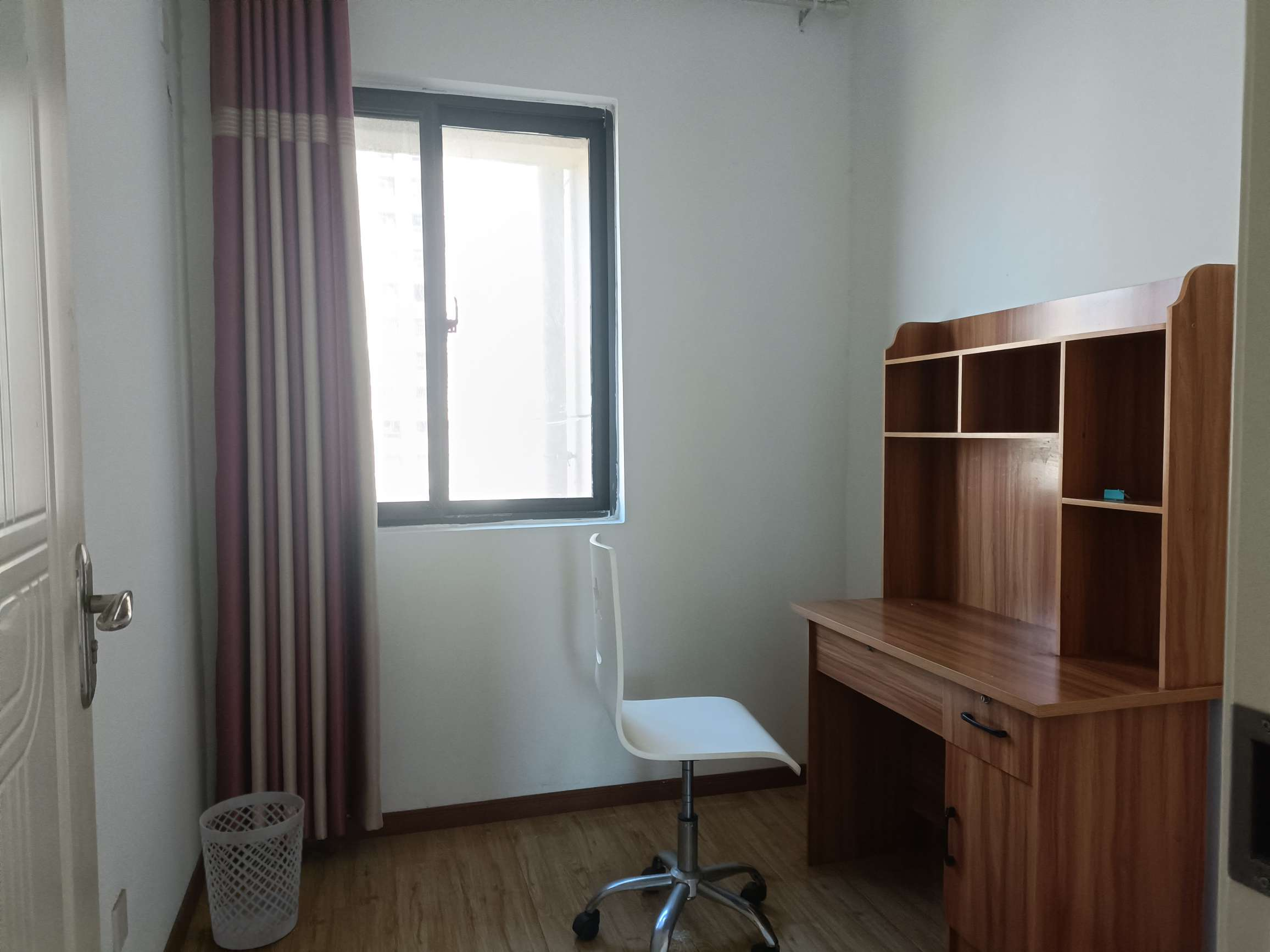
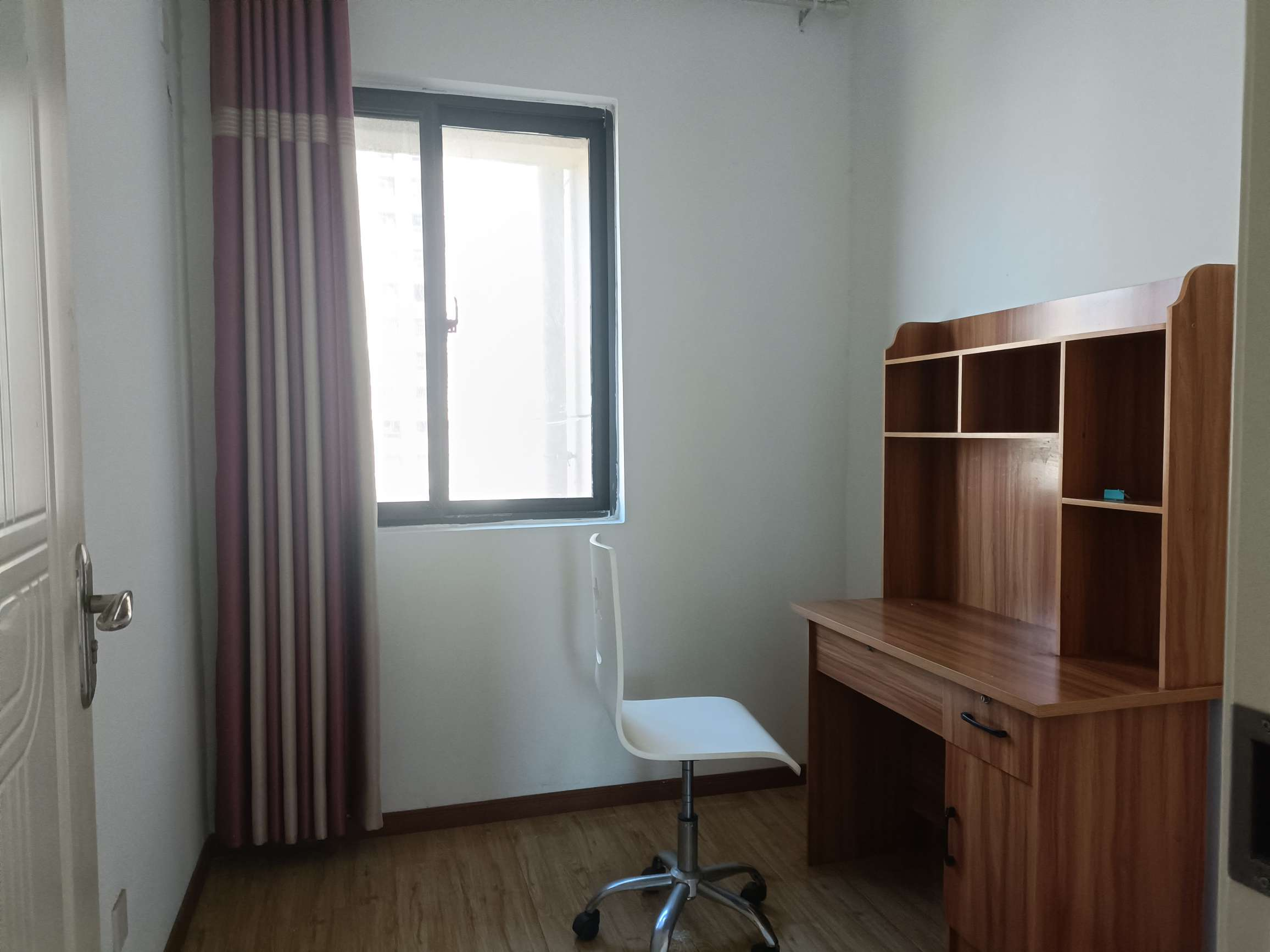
- wastebasket (254, 869)
